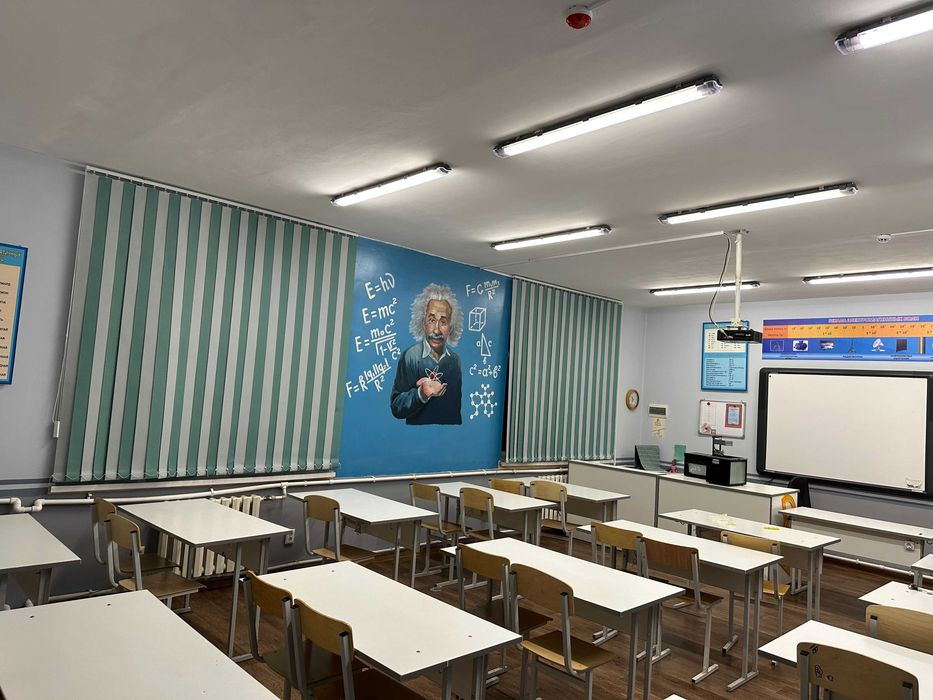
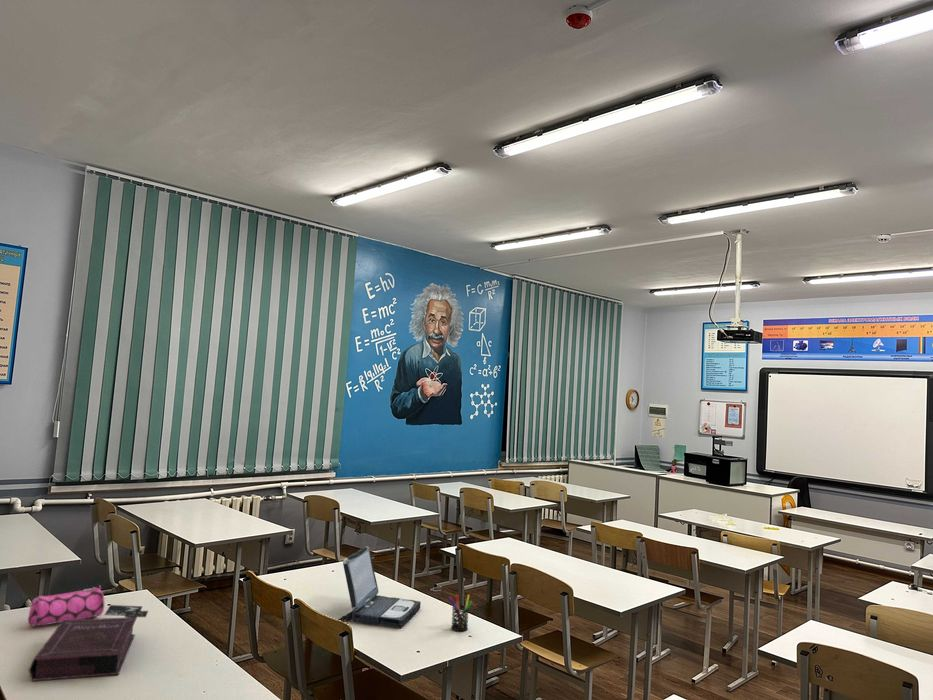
+ laptop (377, 586)
+ pen holder (461, 611)
+ pencil case (67, 605)
+ book (98, 631)
